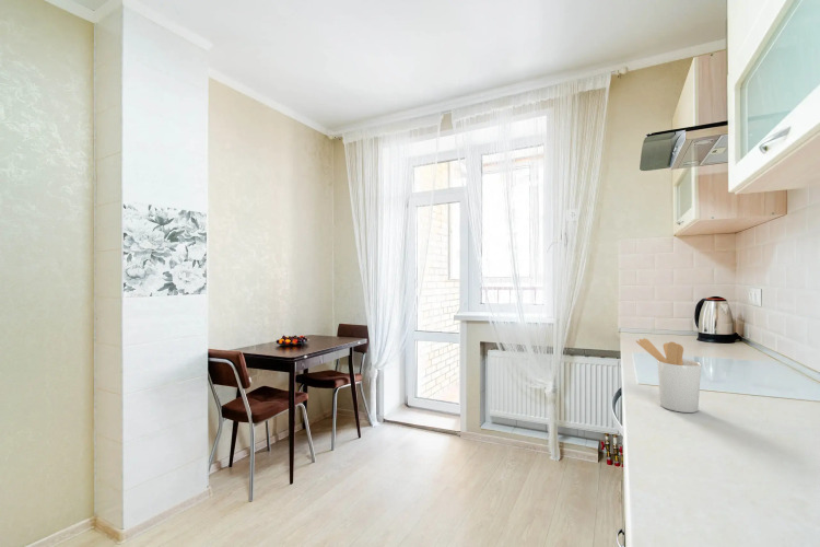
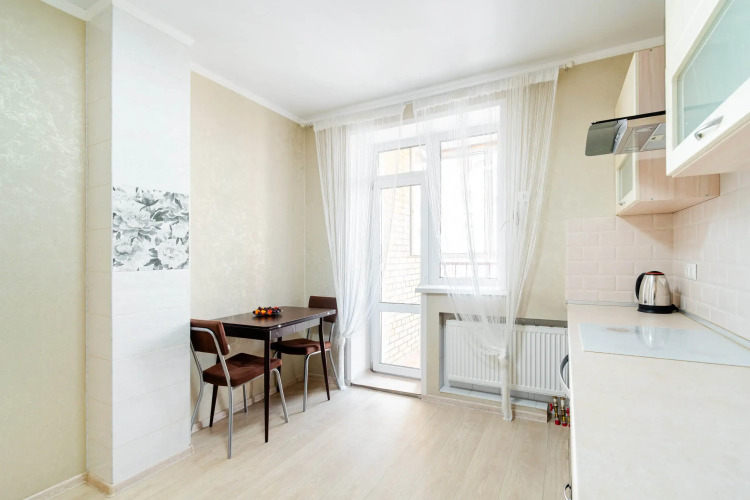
- utensil holder (667, 372)
